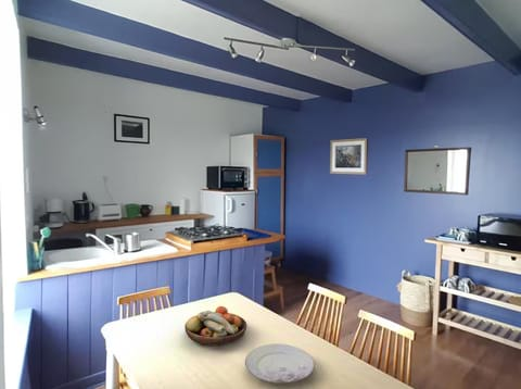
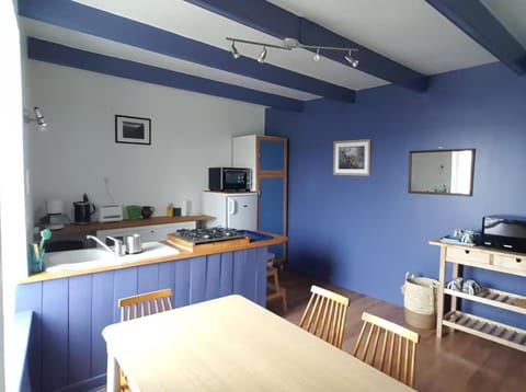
- fruit bowl (216, 322)
- plate (279, 364)
